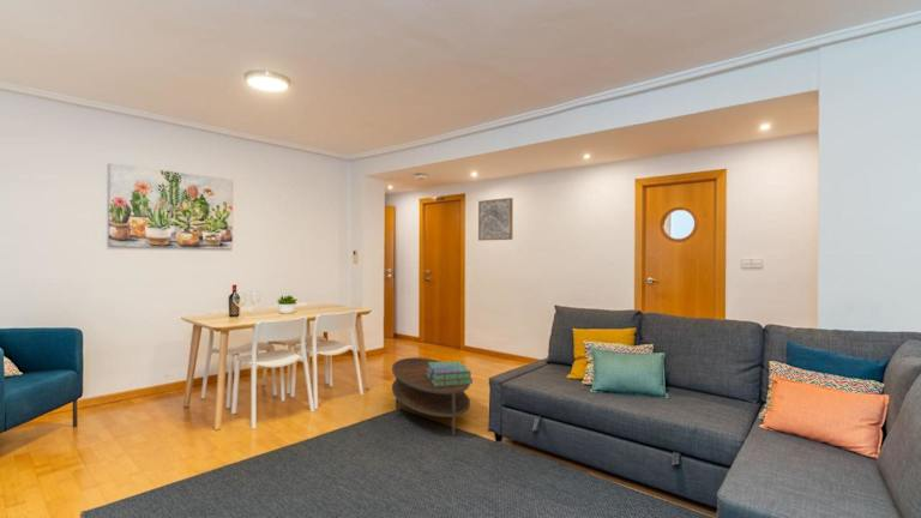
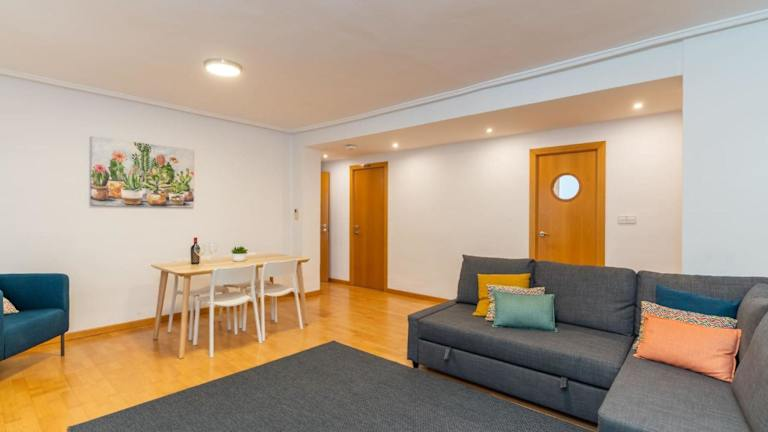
- coffee table (428, 391)
- stack of books (449, 372)
- wall art (494, 219)
